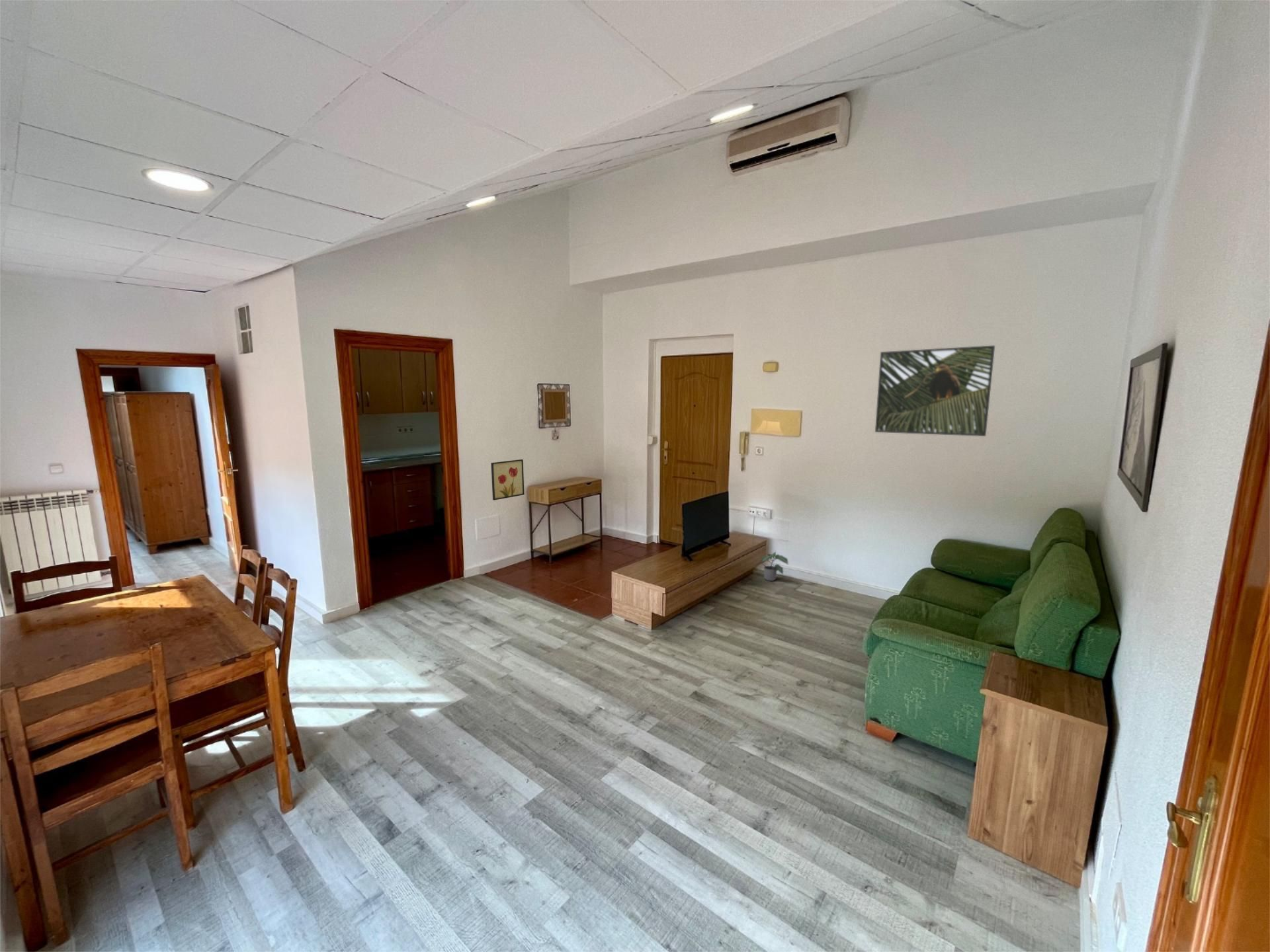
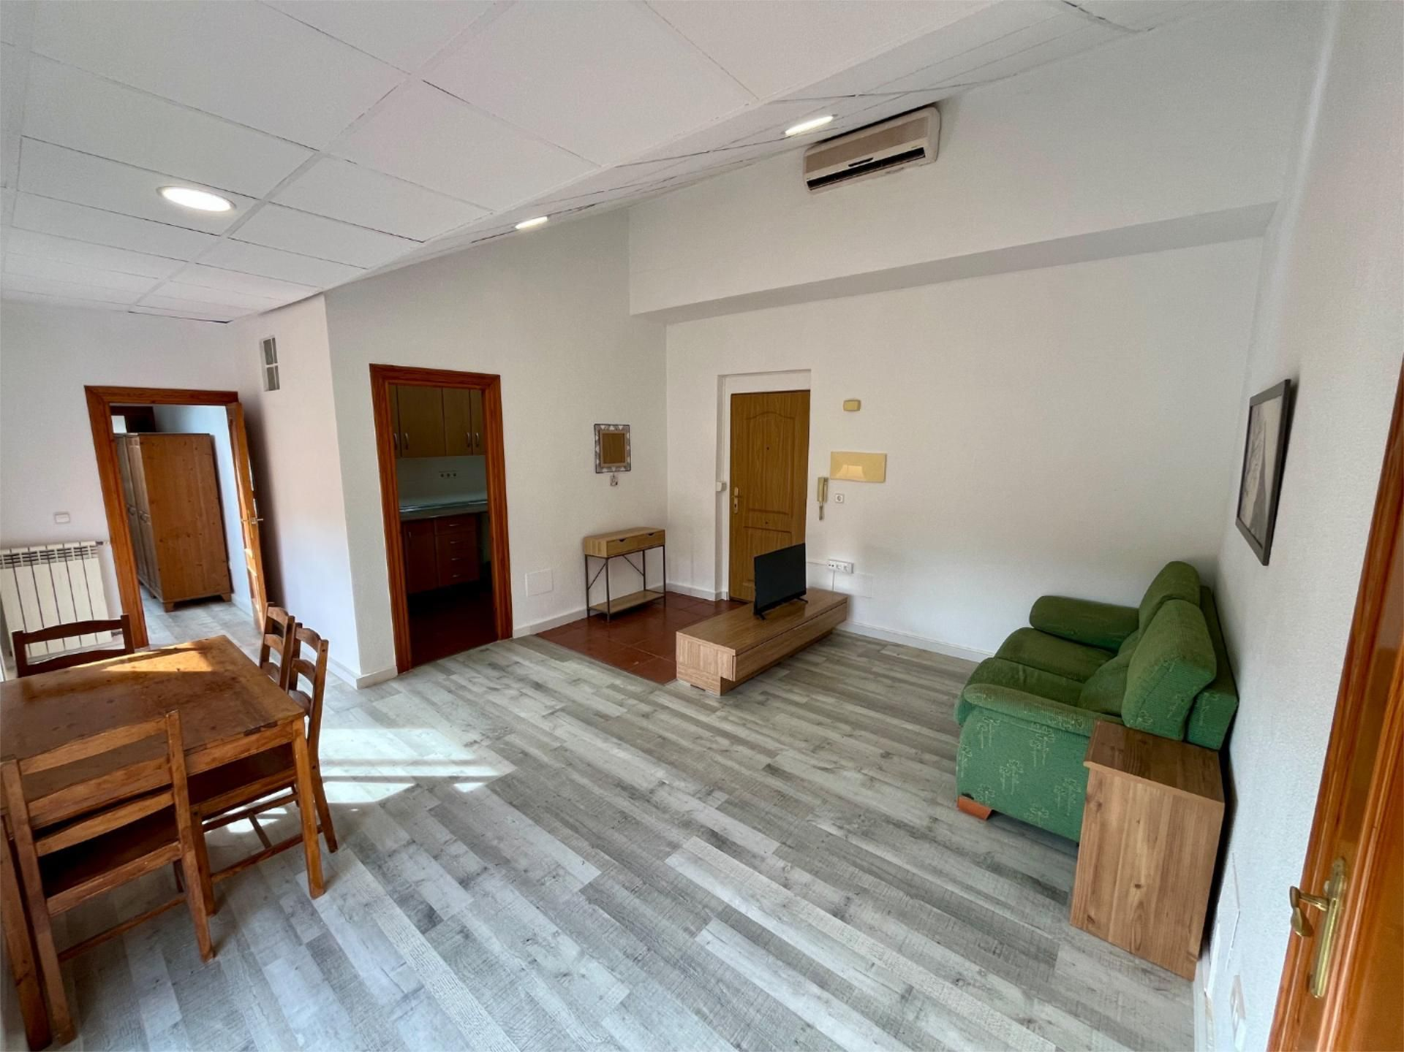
- wall art (507, 479)
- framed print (931, 391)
- potted plant (773, 567)
